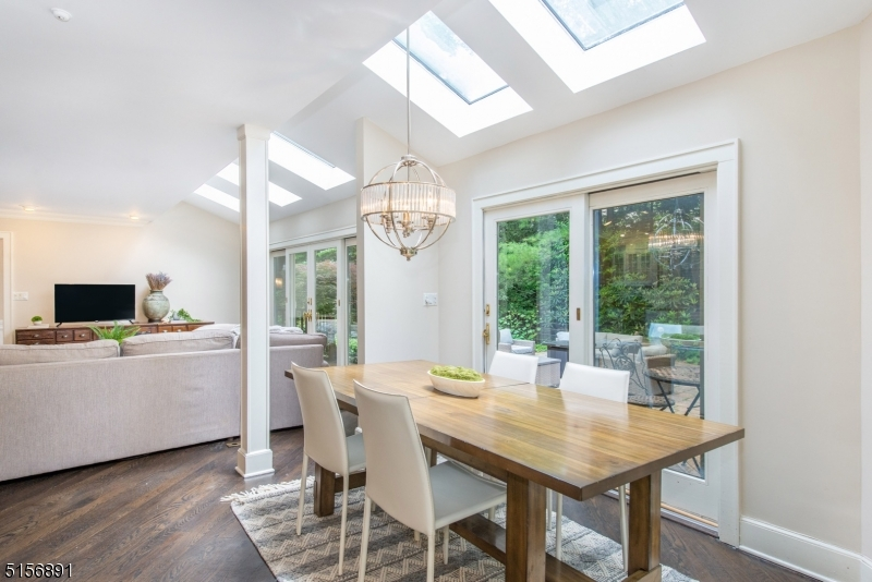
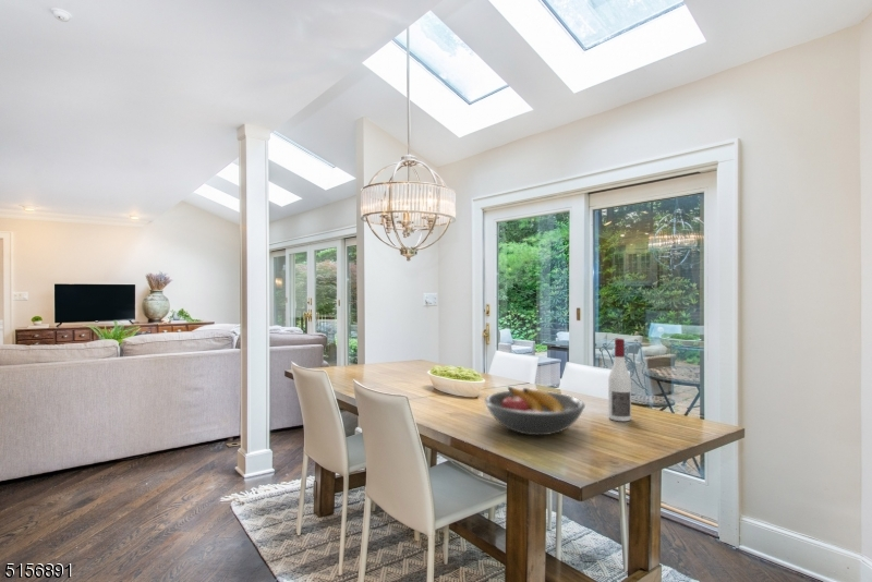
+ fruit bowl (533, 411)
+ alcohol (619, 378)
